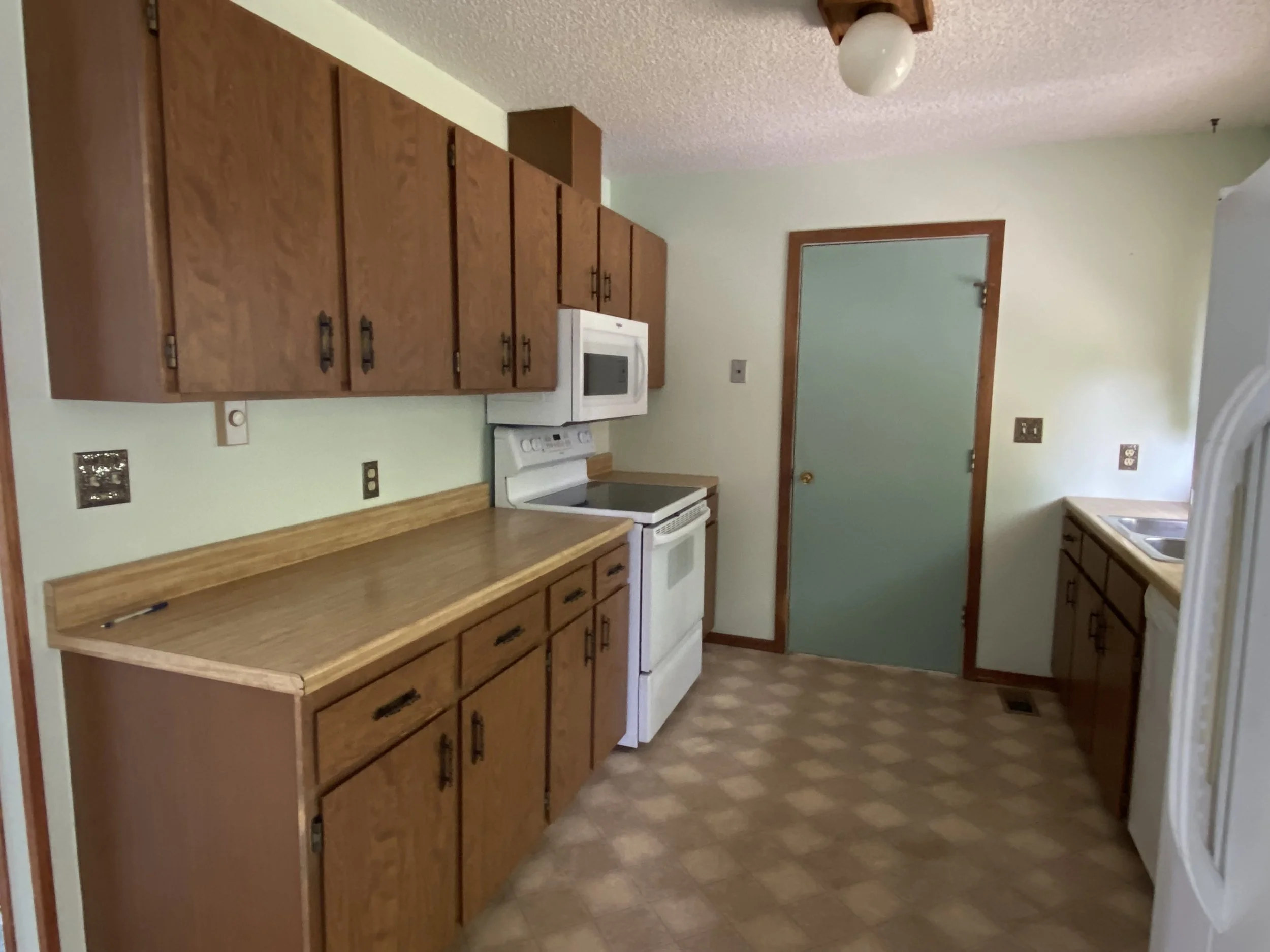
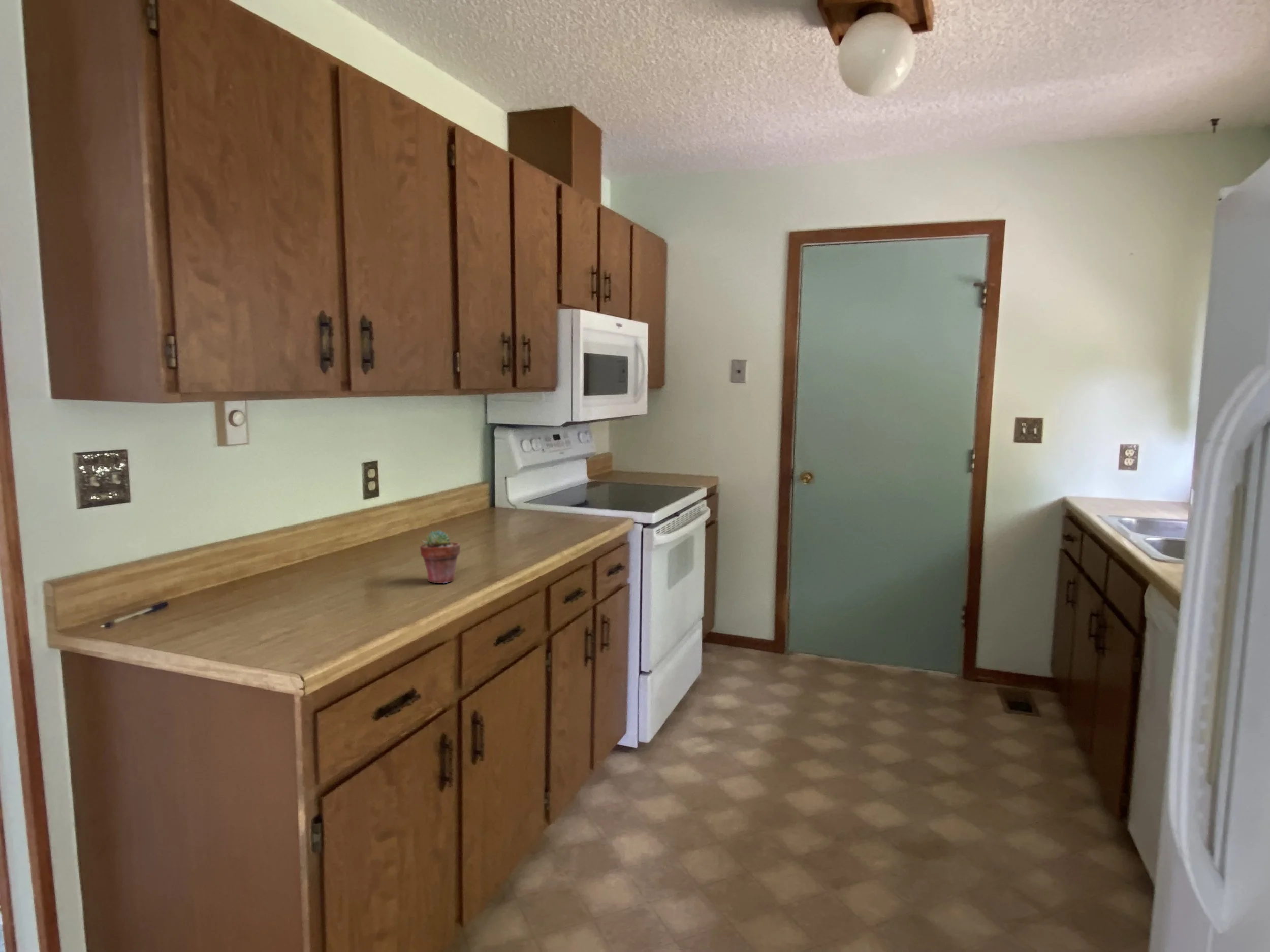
+ potted succulent (440, 555)
